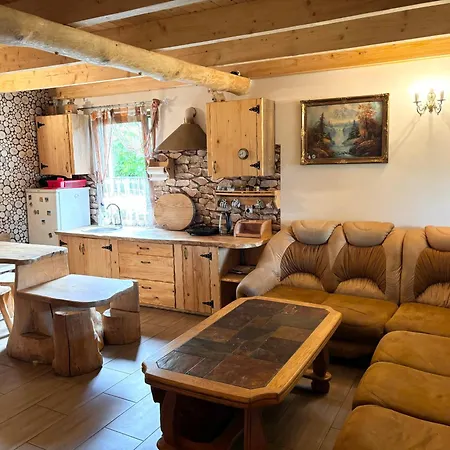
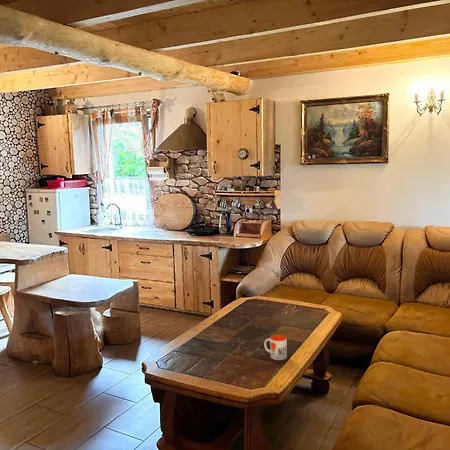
+ mug (275, 346)
